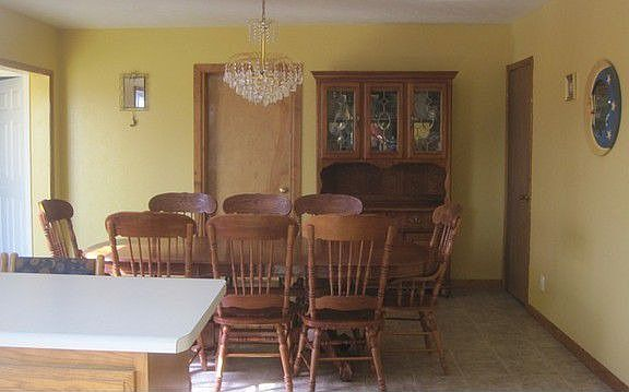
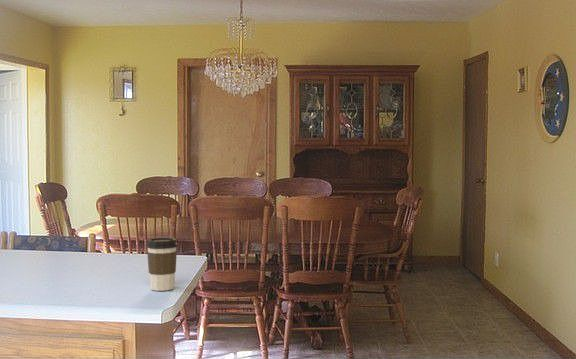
+ coffee cup (162, 263)
